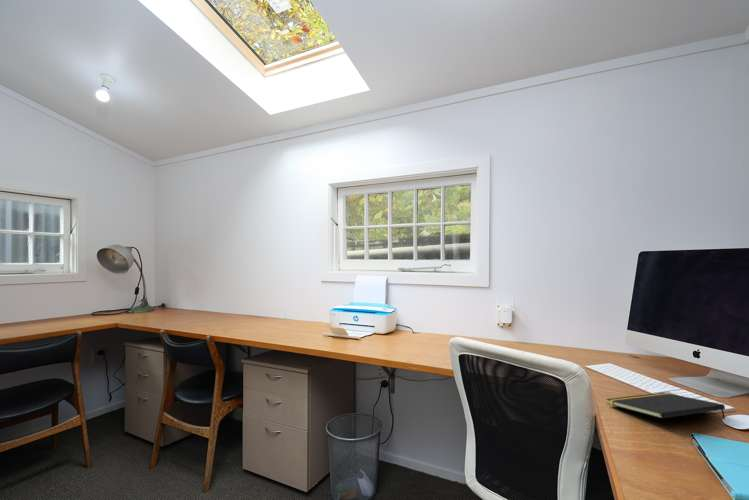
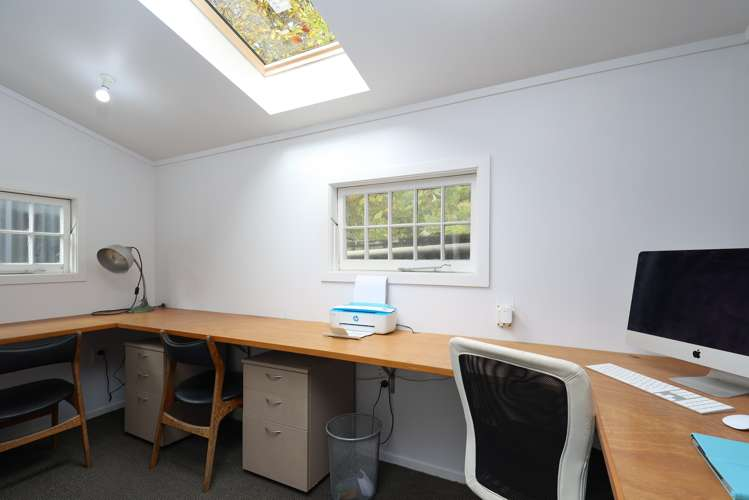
- notepad (662, 404)
